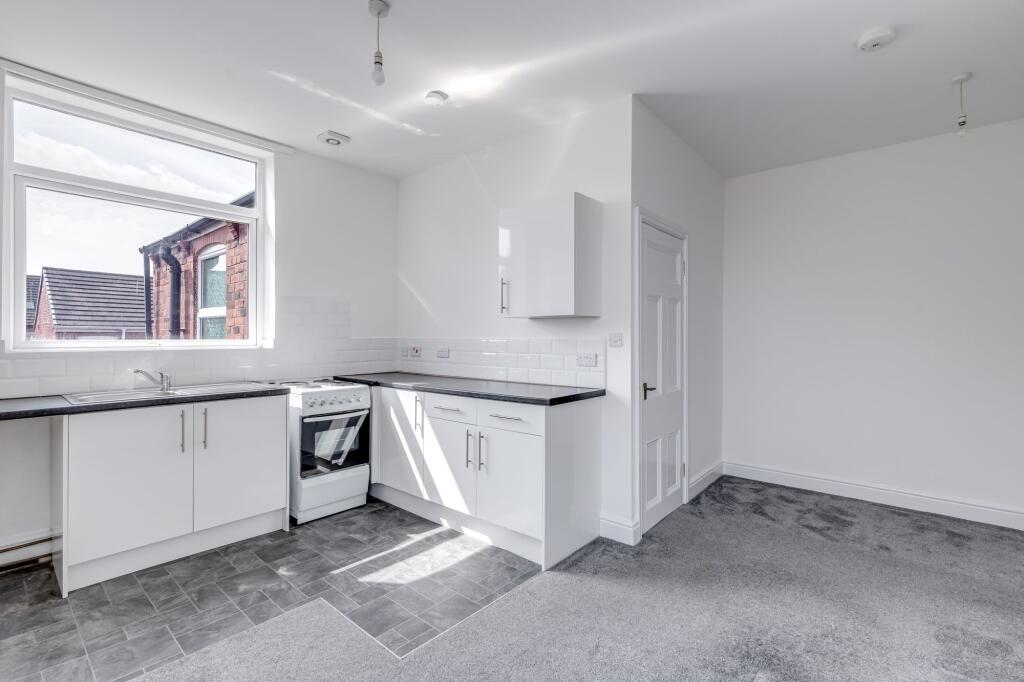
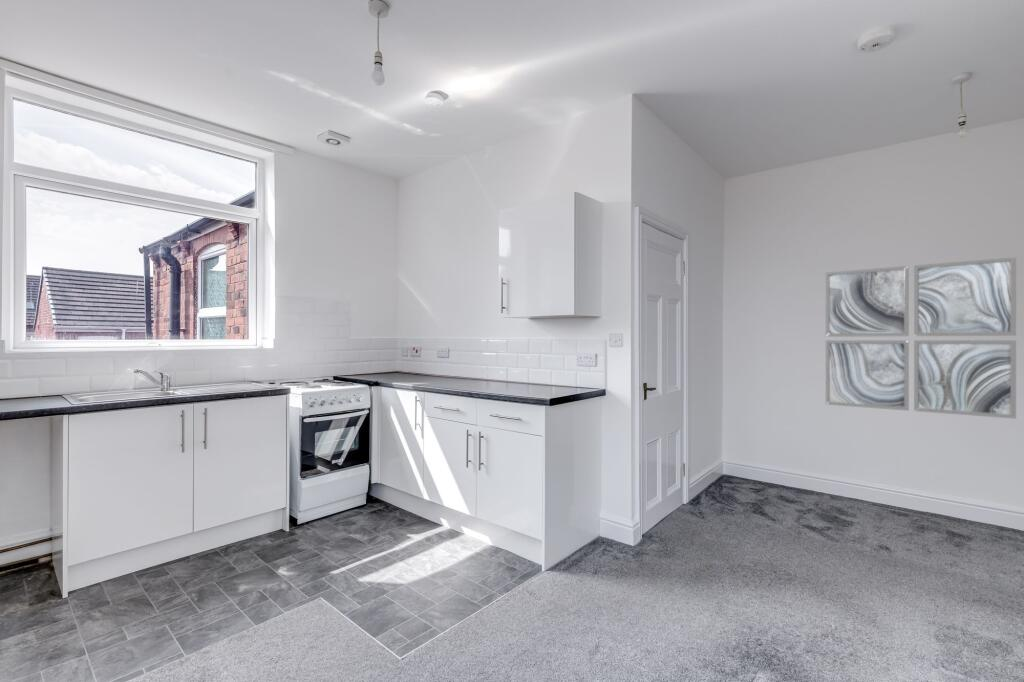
+ wall art (908, 340)
